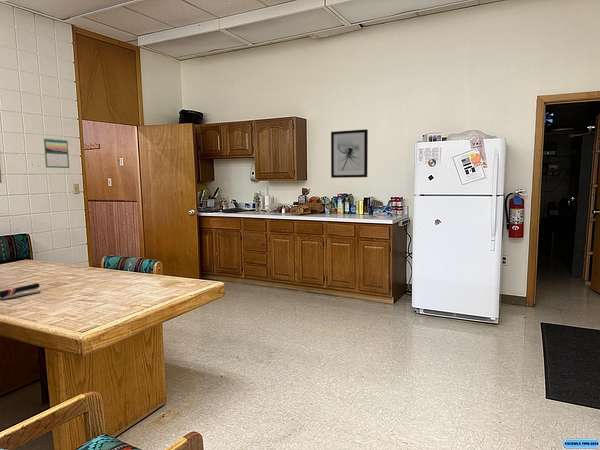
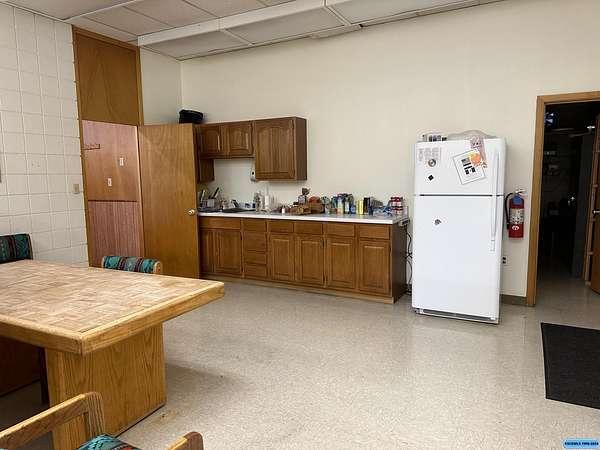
- calendar (56, 153)
- stapler (20, 291)
- wall art (349, 154)
